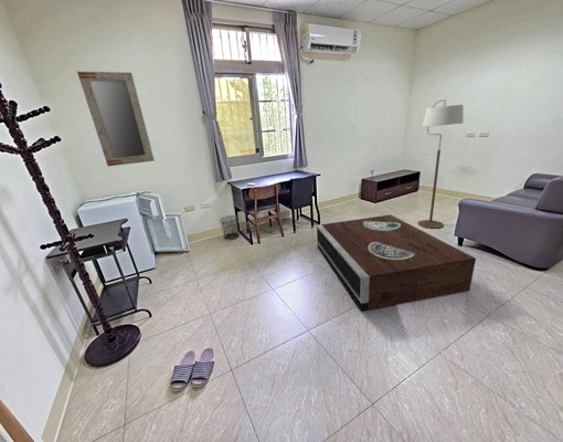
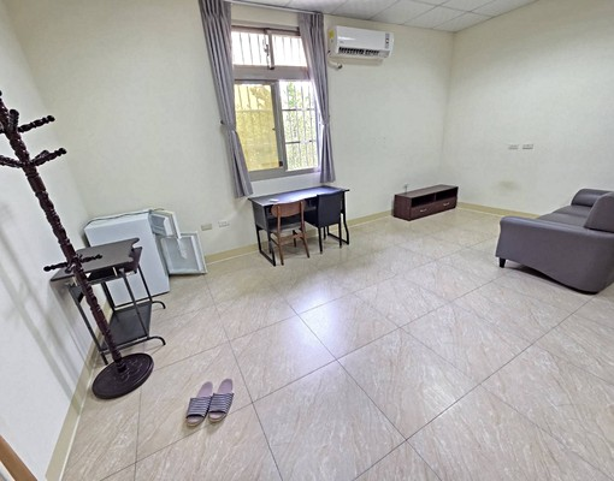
- home mirror (119, 120)
- floor lamp (436, 166)
- stereo (379, 252)
- waste bin (230, 227)
